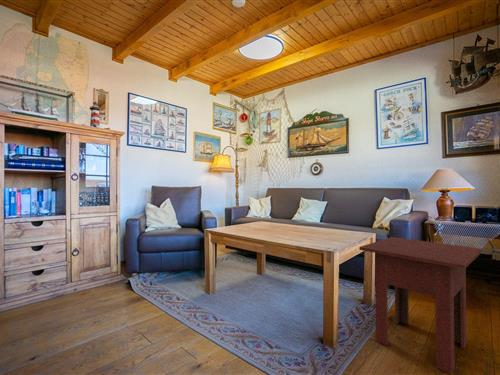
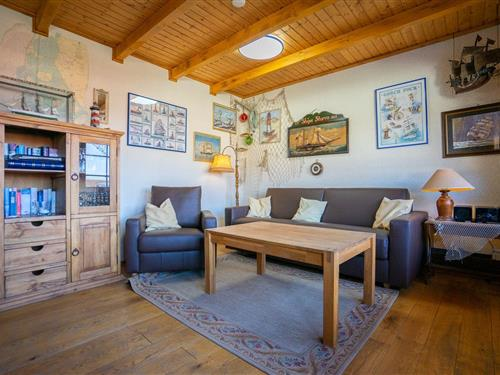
- side table (420, 292)
